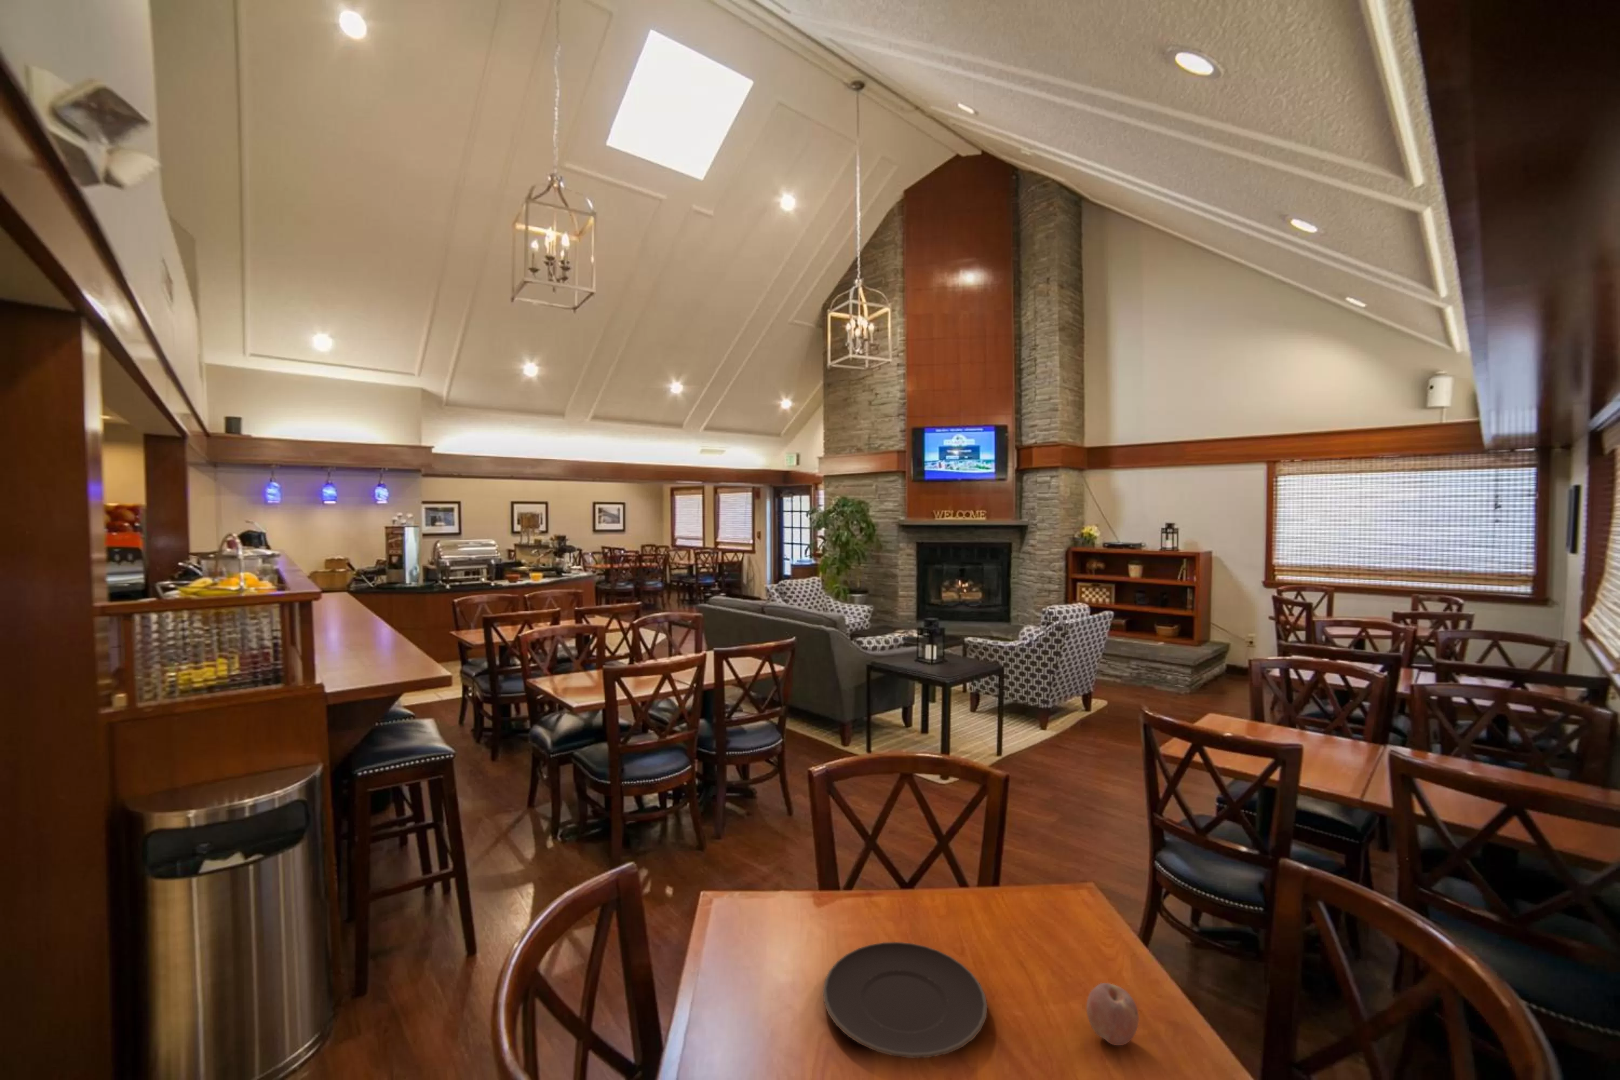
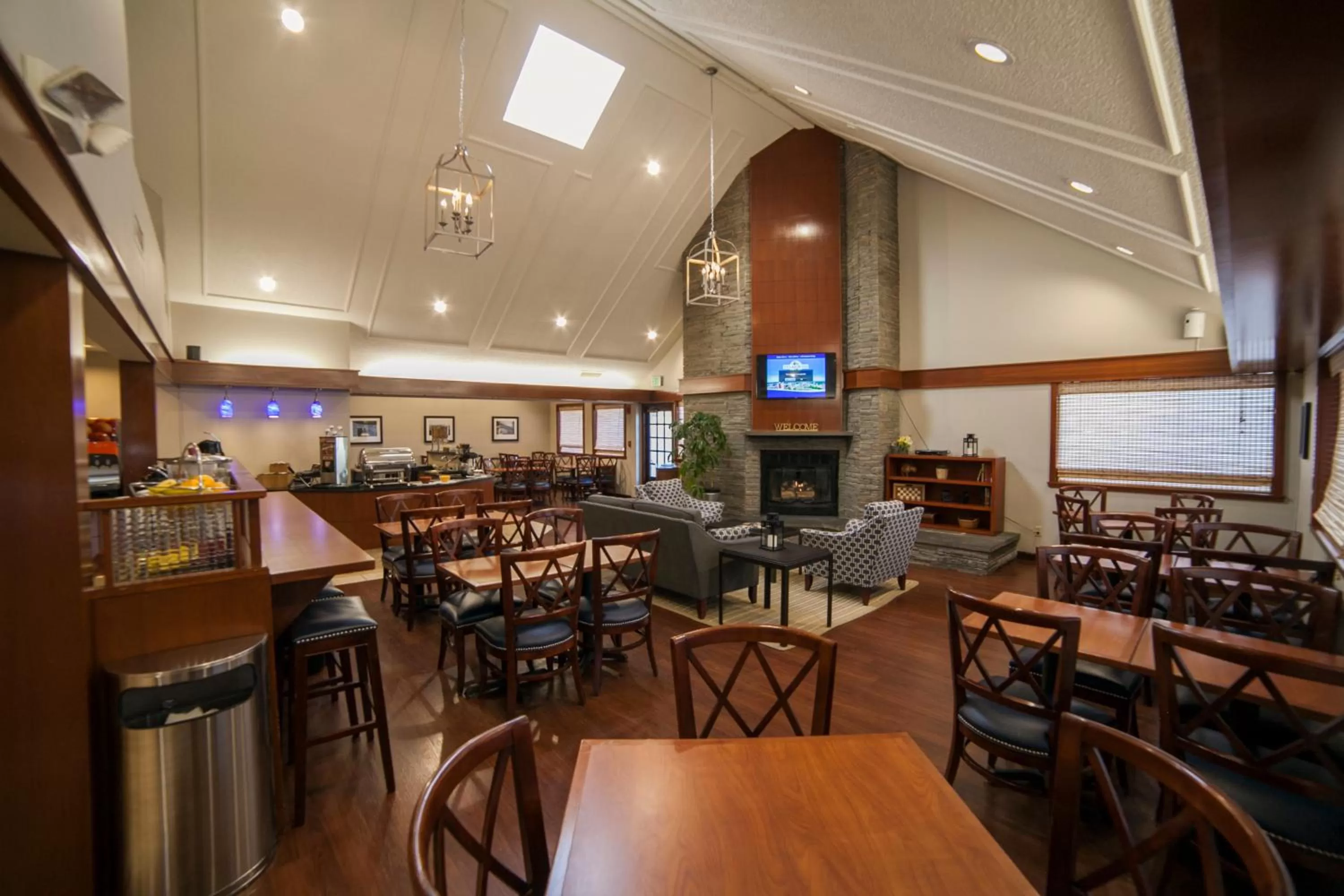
- plate (904, 997)
- fruit (1111, 1014)
